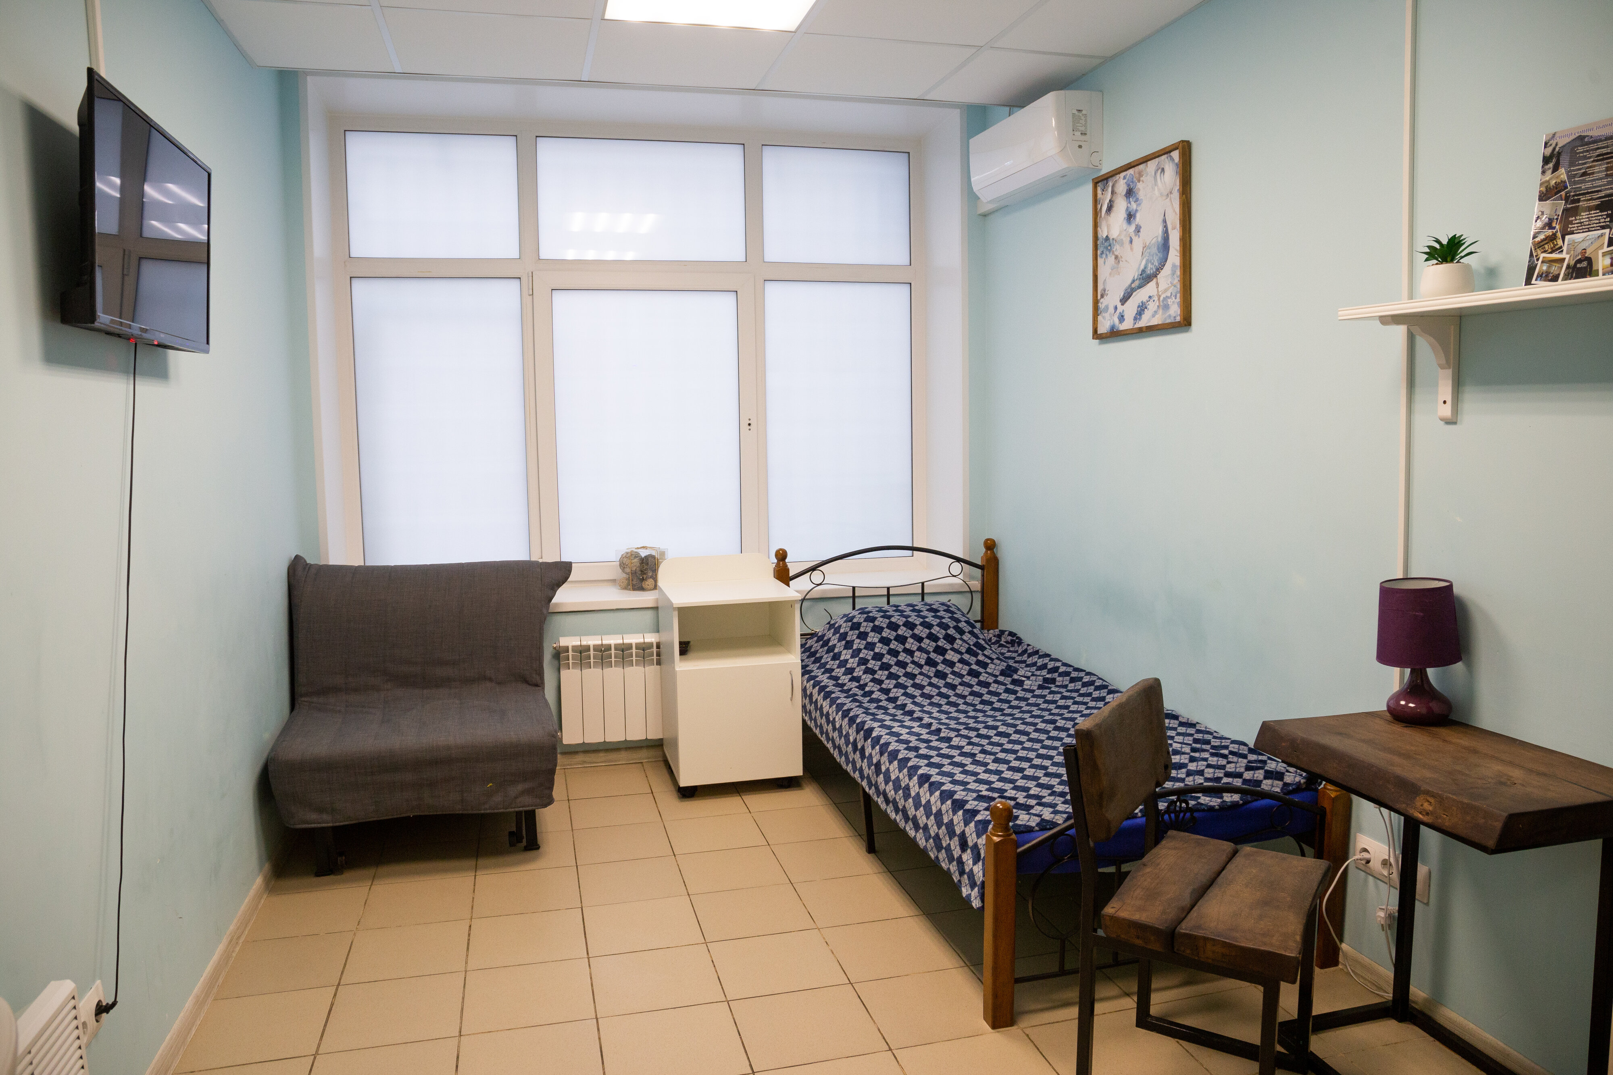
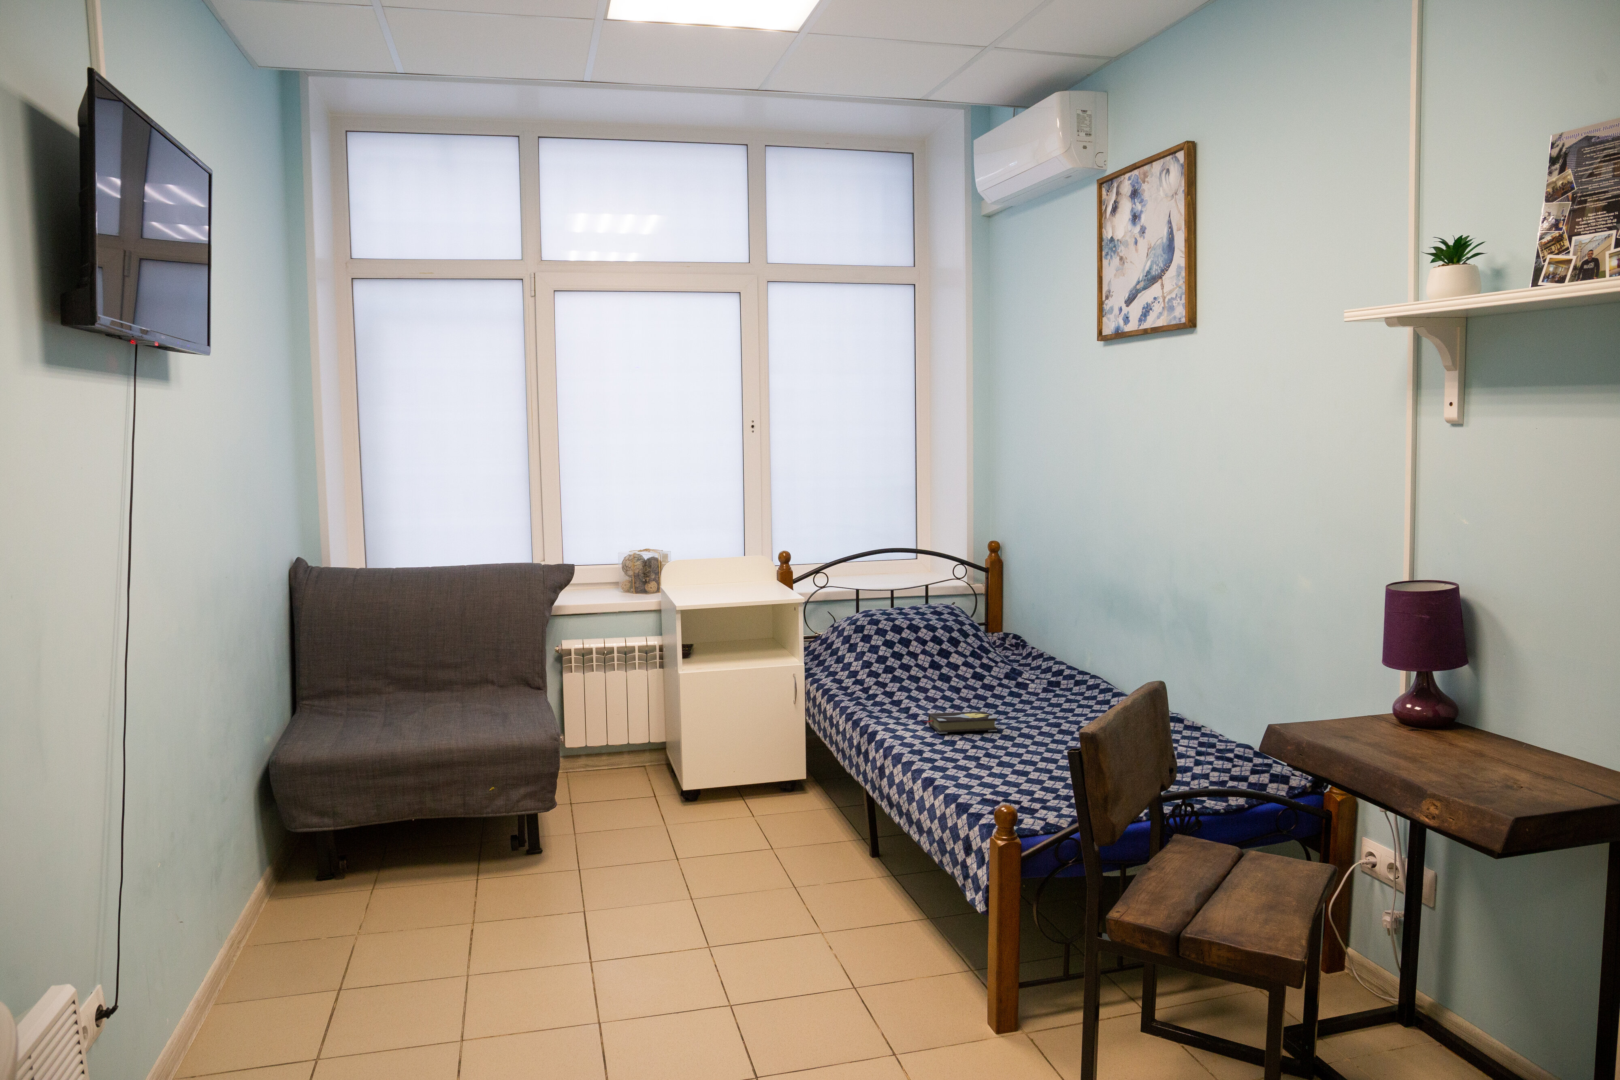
+ hardback book (962, 721)
